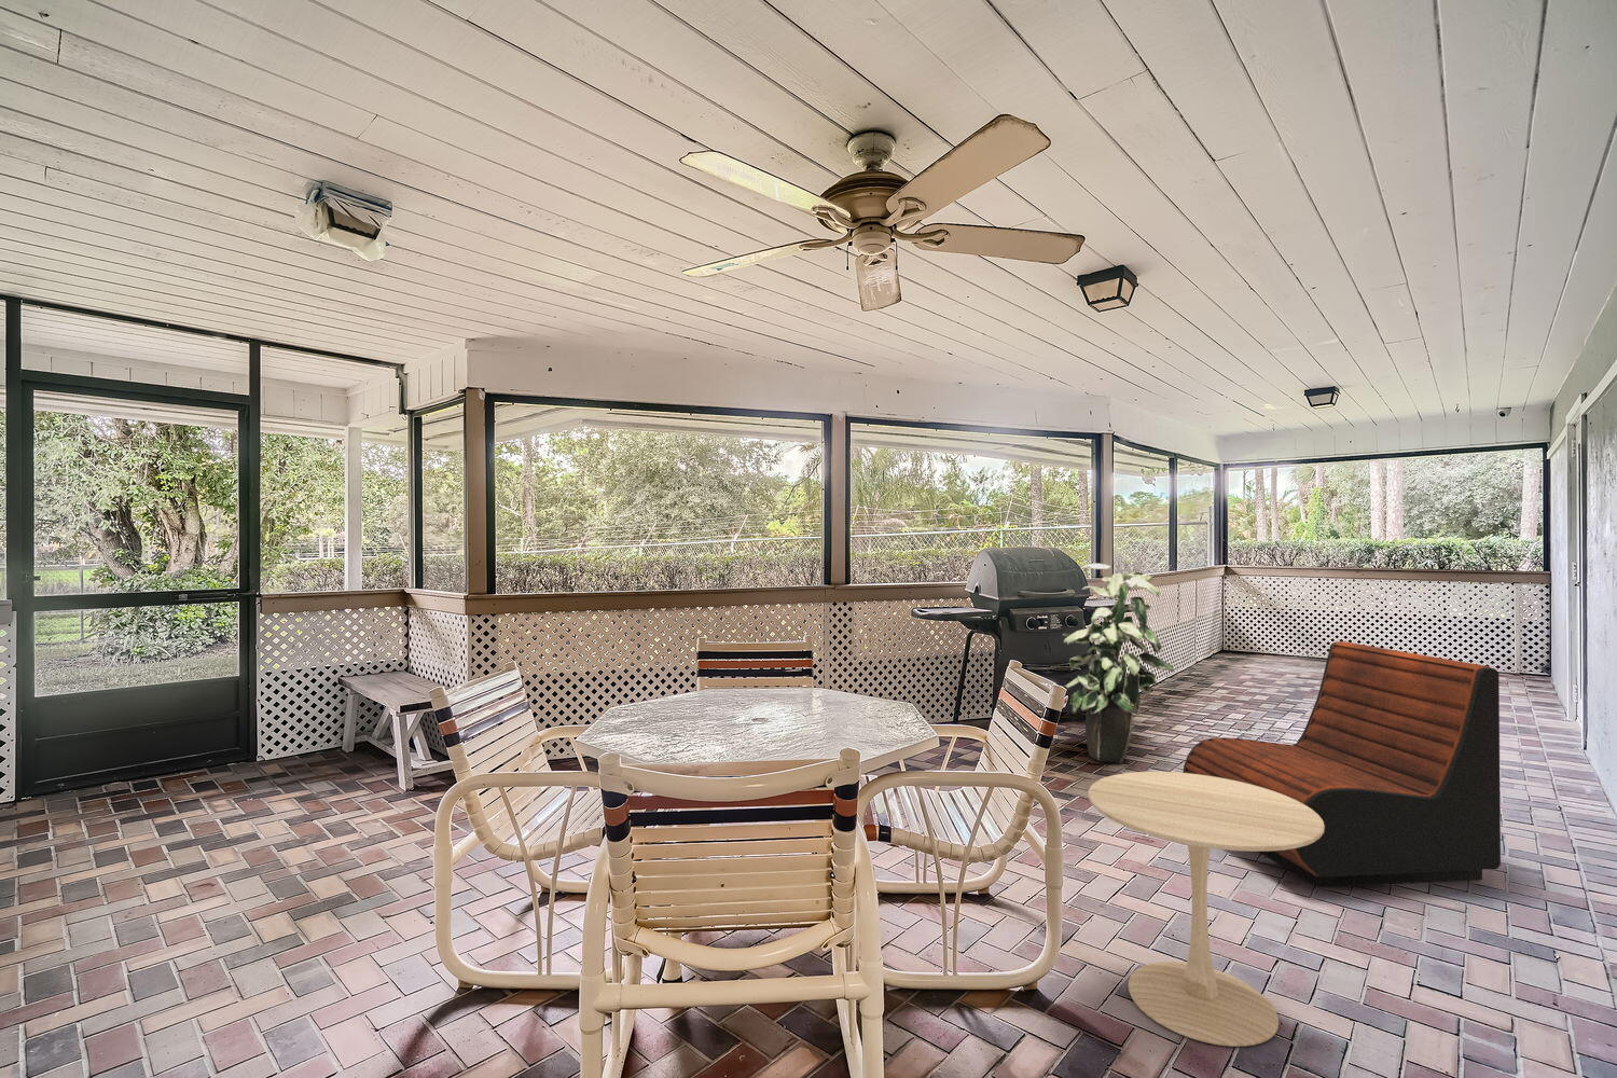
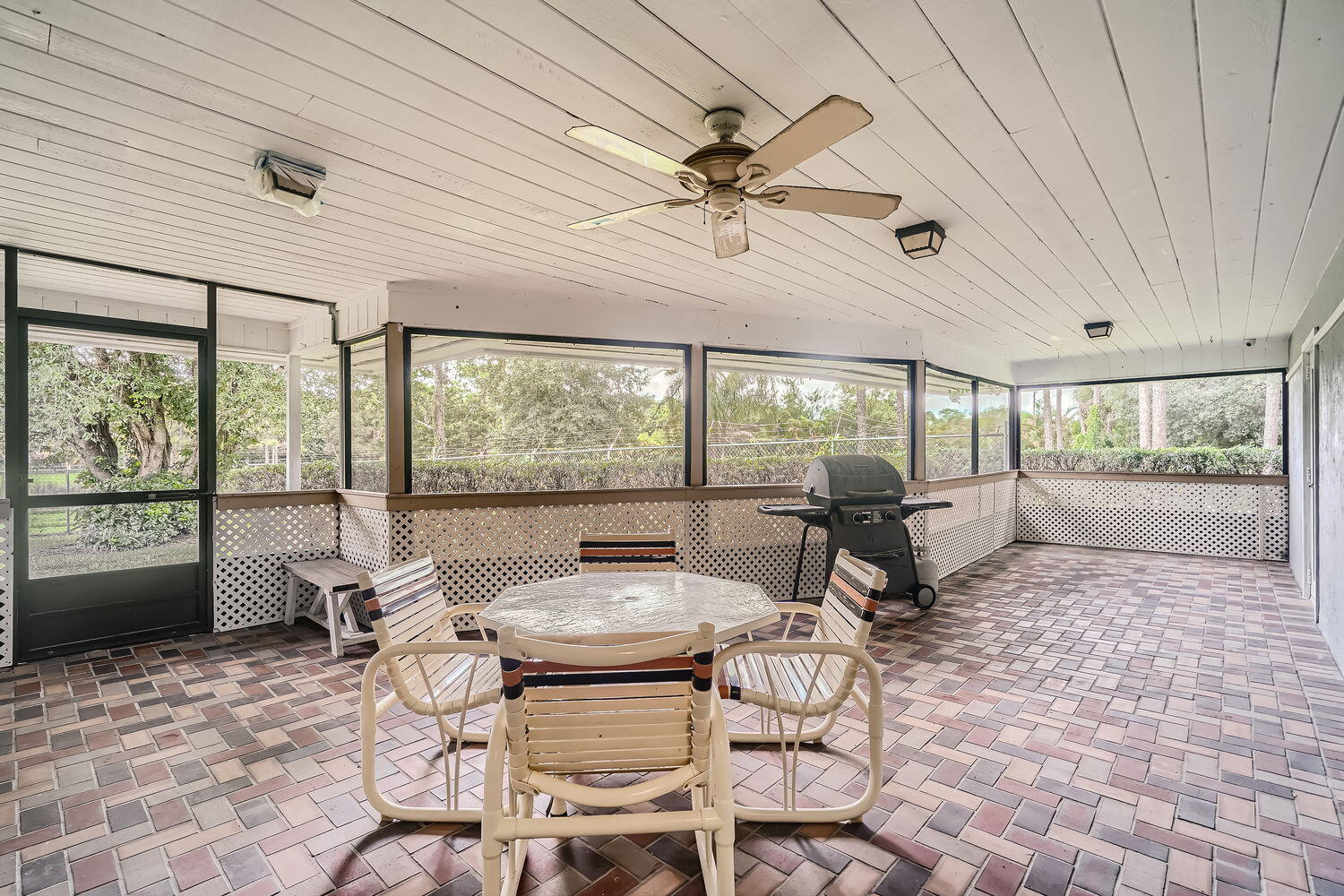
- indoor plant (1109, 661)
- lounge chair (1323, 752)
- side table (1198, 902)
